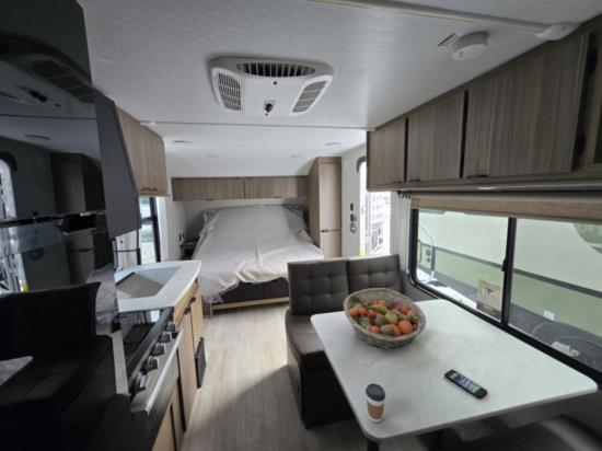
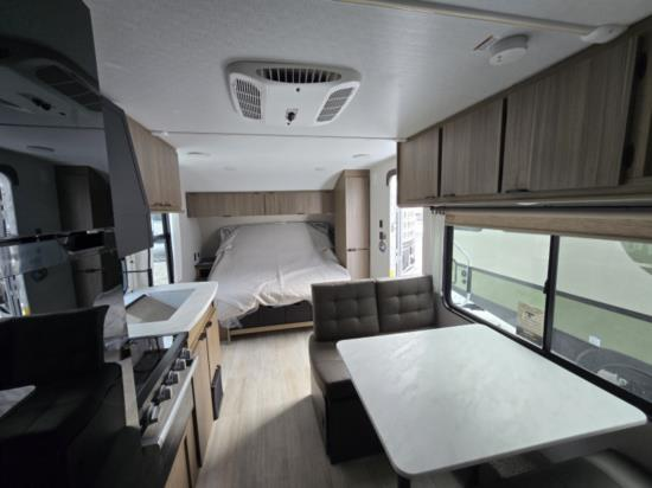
- fruit basket (382, 316)
- smartphone (464, 382)
- coffee cup (374, 403)
